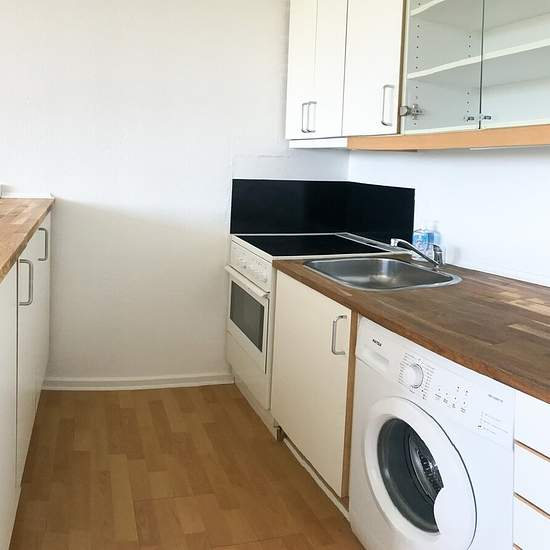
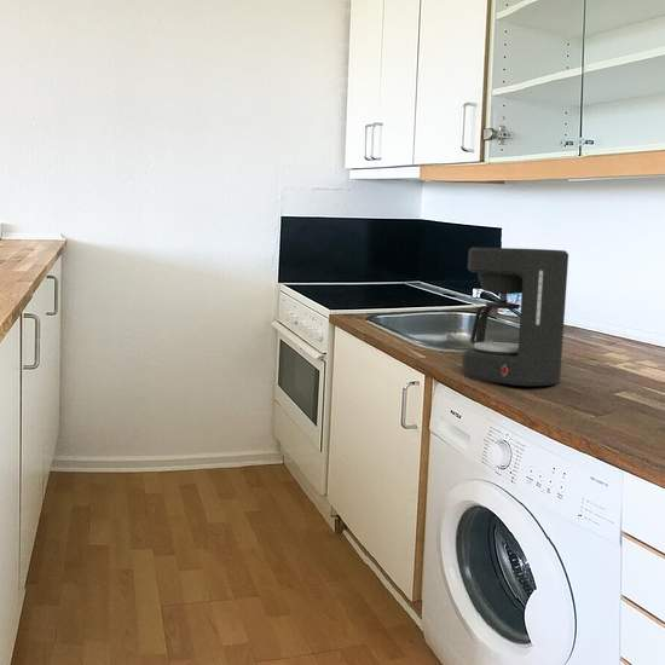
+ coffee maker (511, 308)
